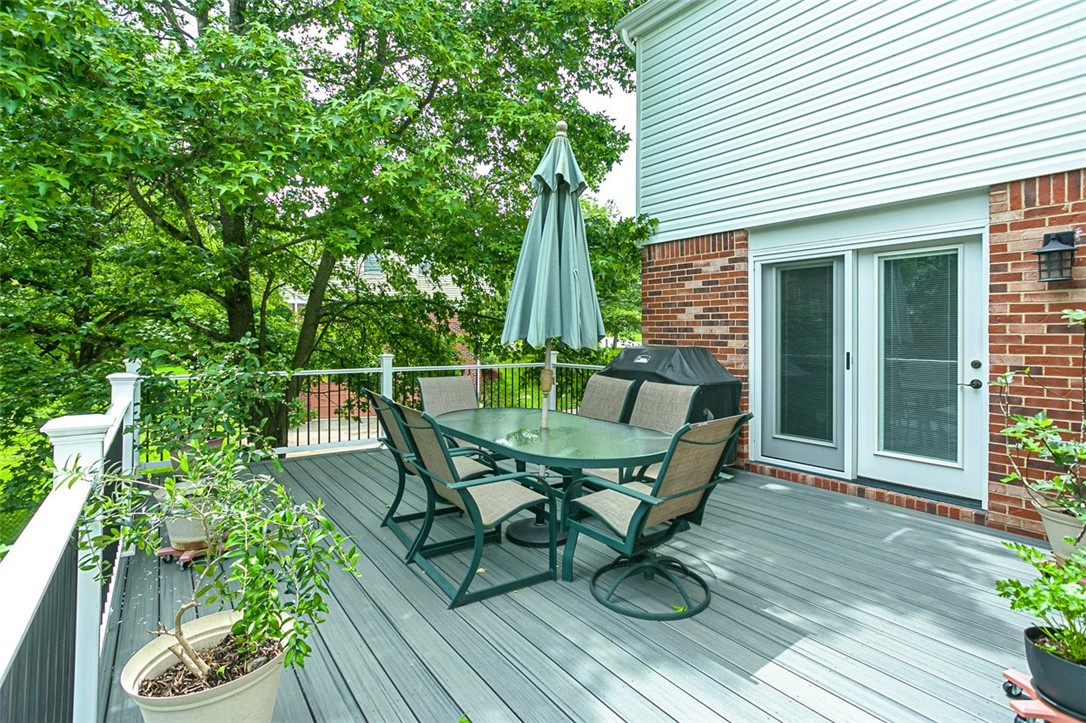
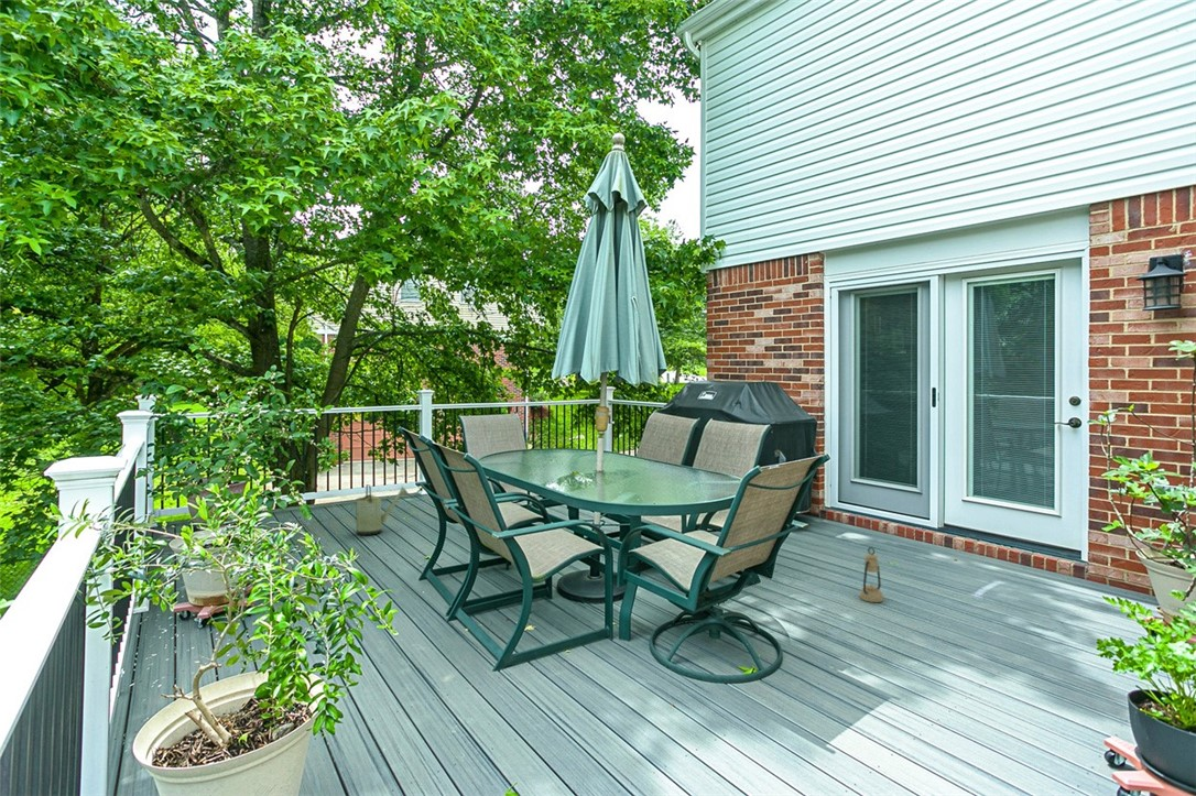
+ watering can (380, 508)
+ lantern (871, 571)
